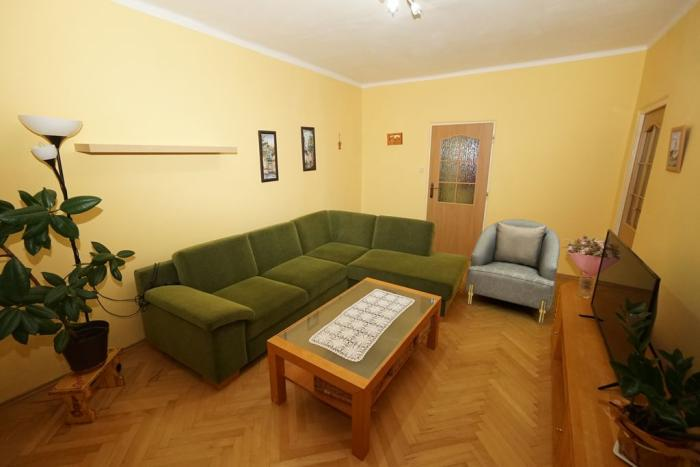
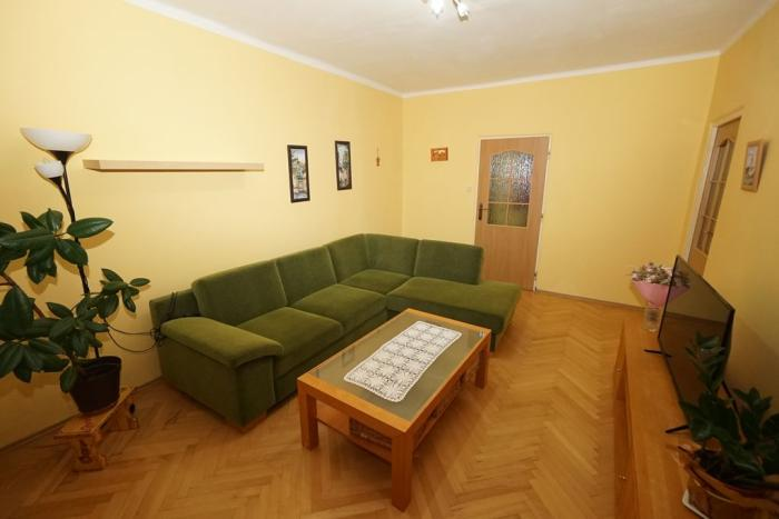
- armchair (513, 263)
